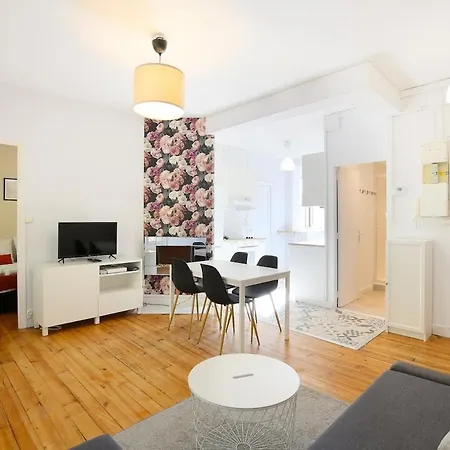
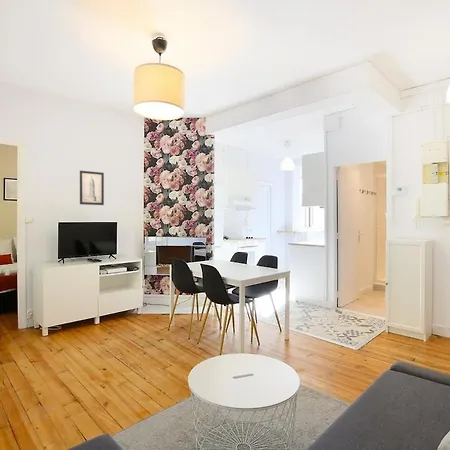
+ wall art (92, 188)
